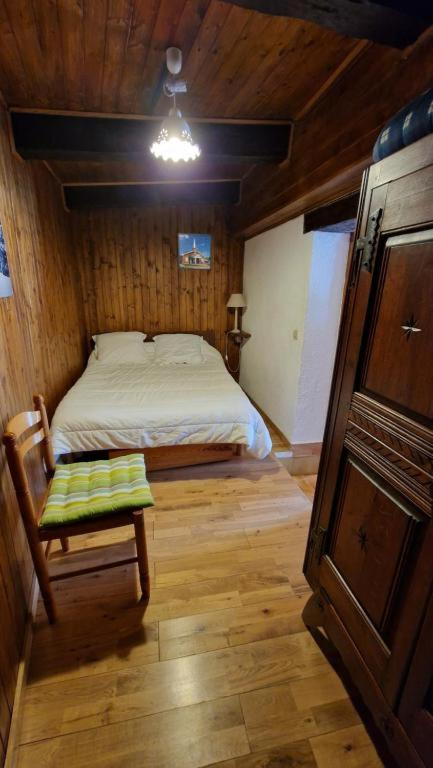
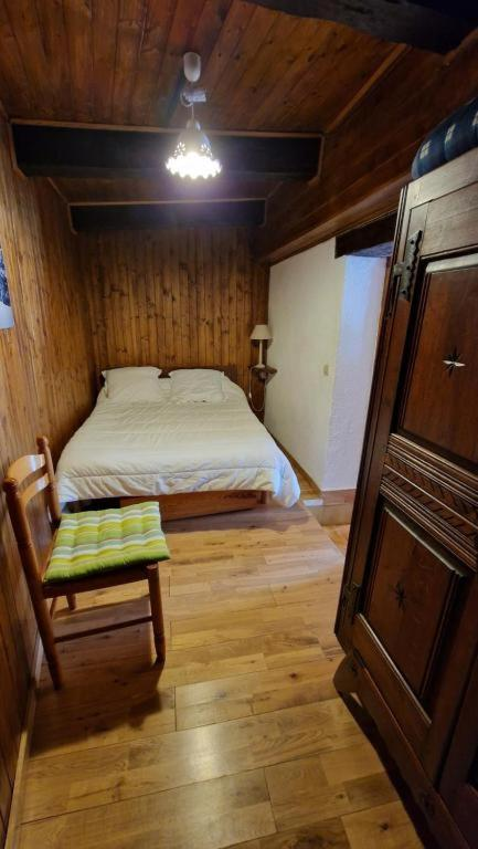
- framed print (194, 252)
